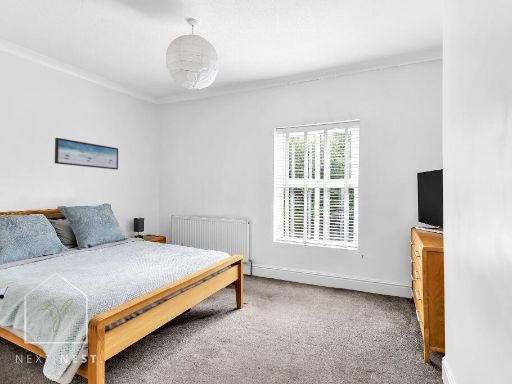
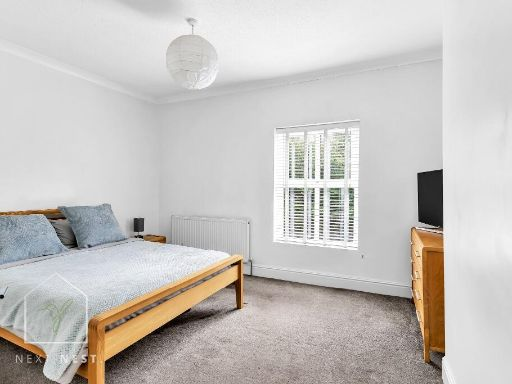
- wall art (89, 155)
